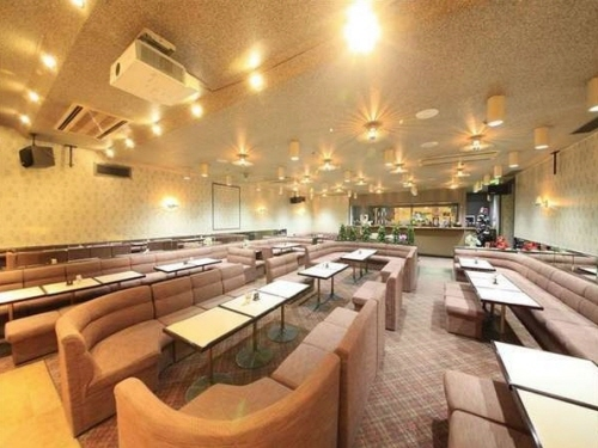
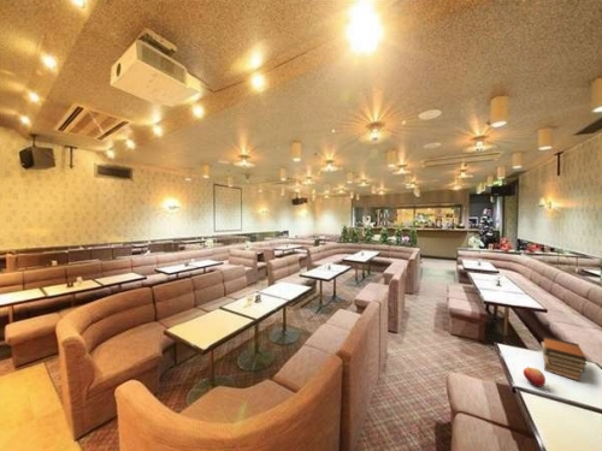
+ book stack (561, 356)
+ apple (533, 376)
